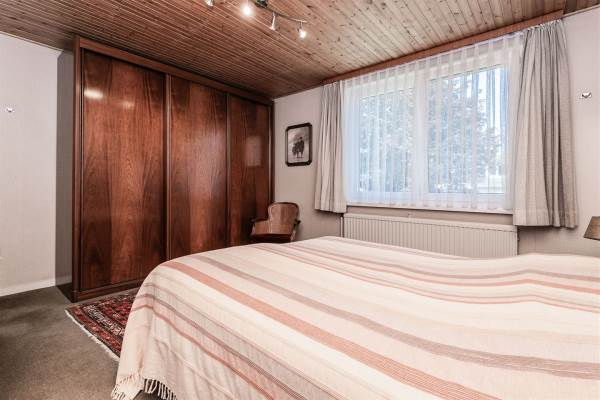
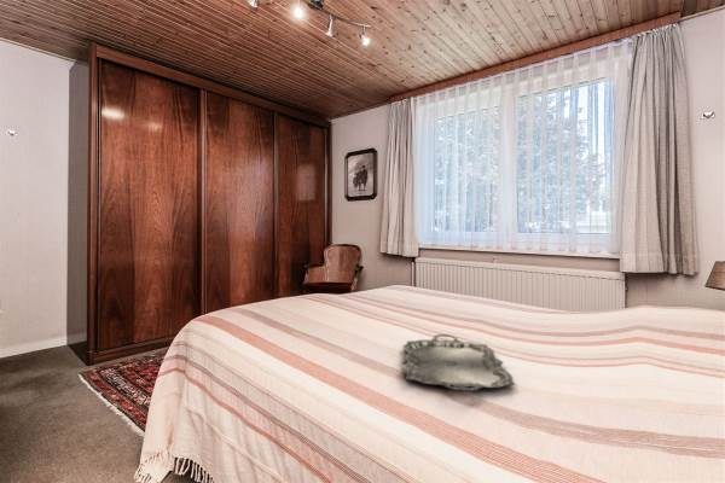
+ serving tray (451, 360)
